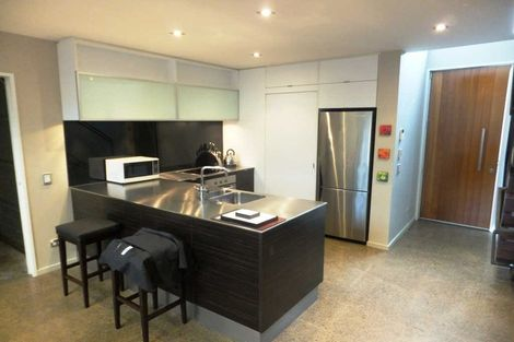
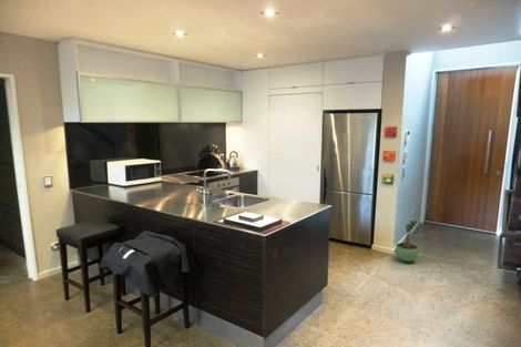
+ potted plant (407, 239)
